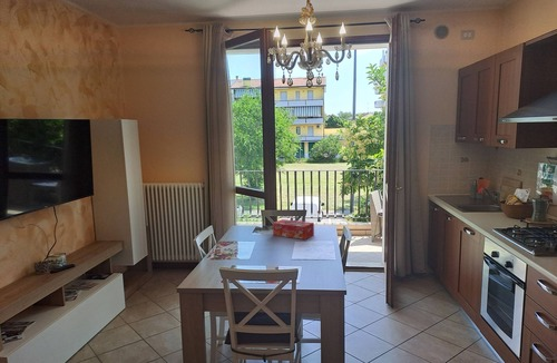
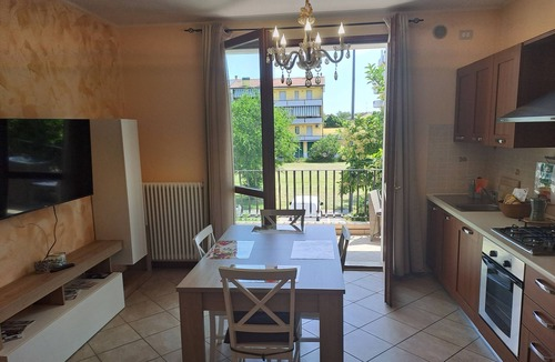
- tissue box (293, 228)
